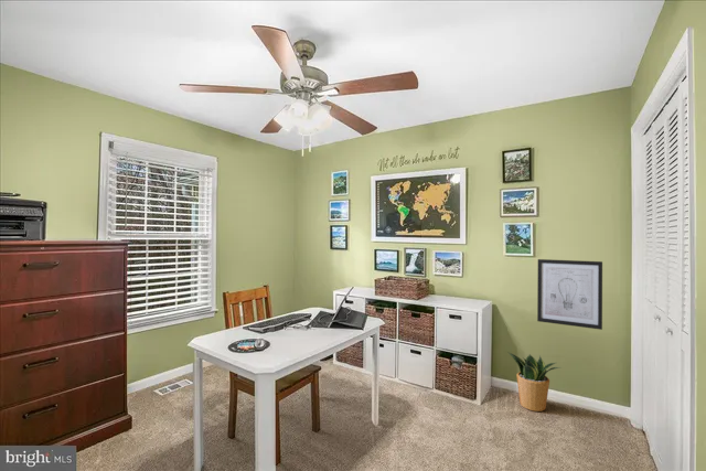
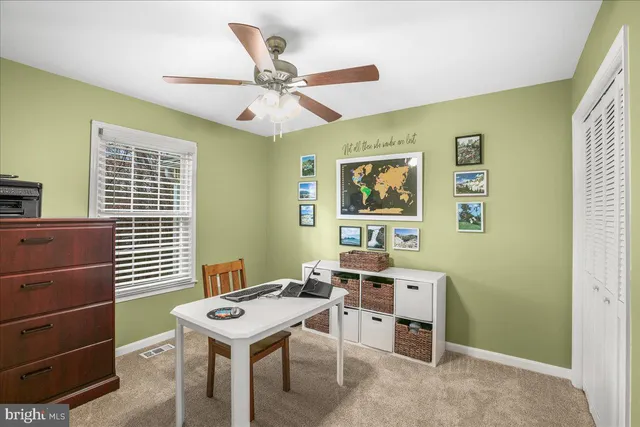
- potted plant (533, 382)
- wall art (568, 292)
